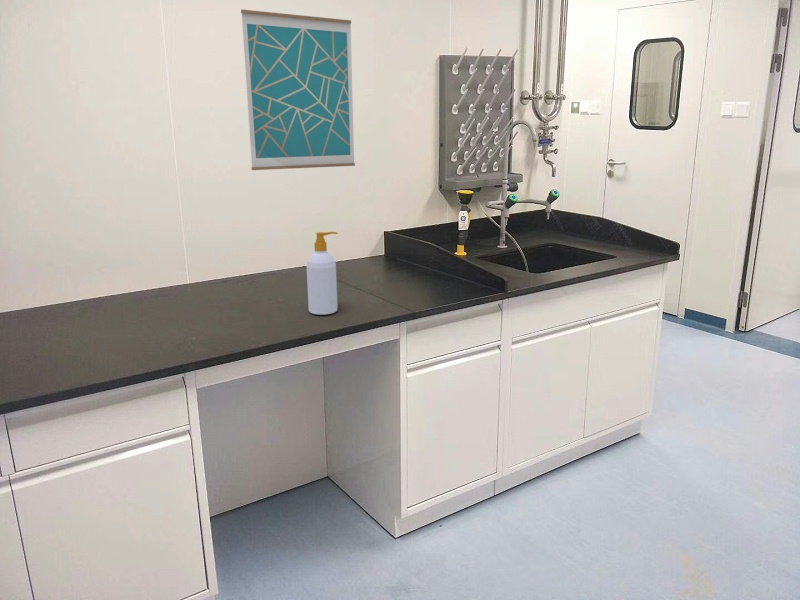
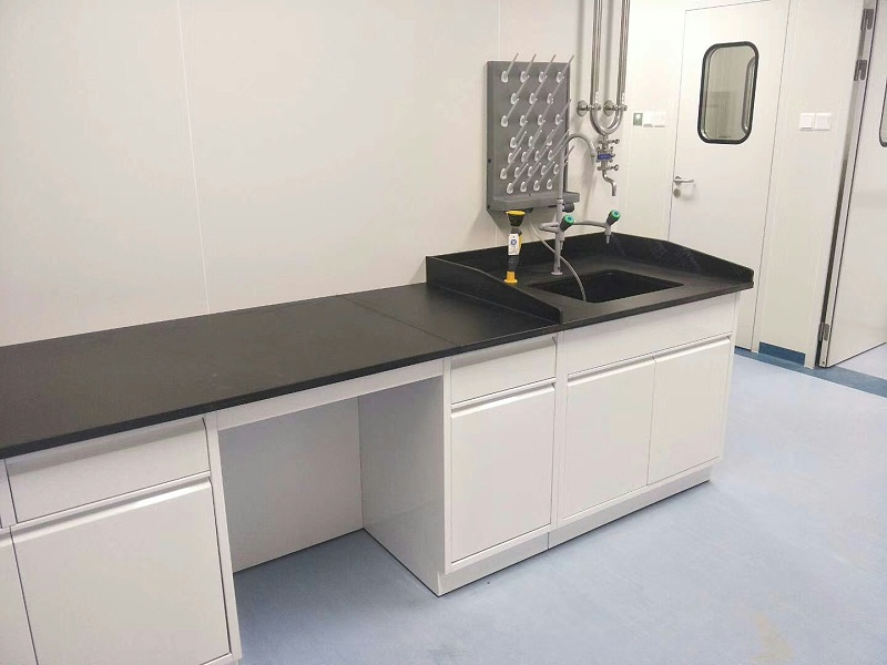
- wall art (302, 93)
- soap bottle (322, 272)
